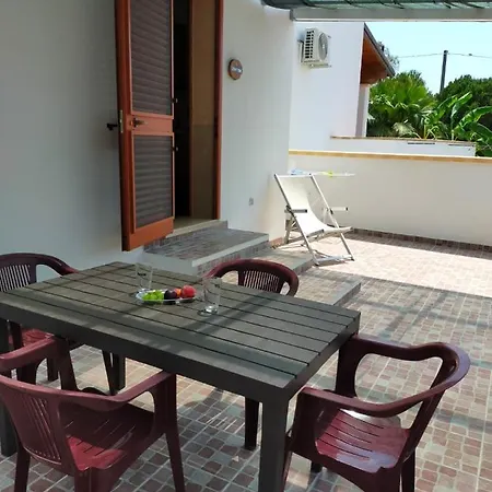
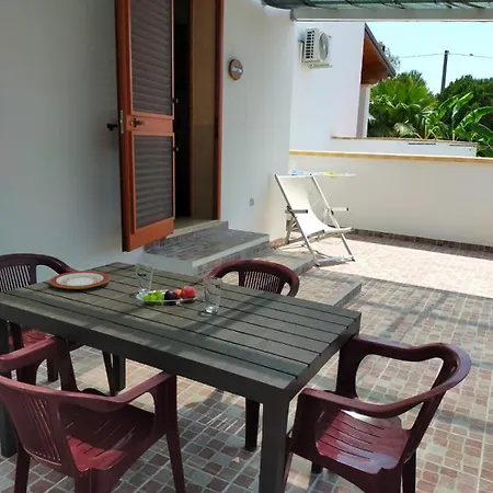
+ plate (80, 280)
